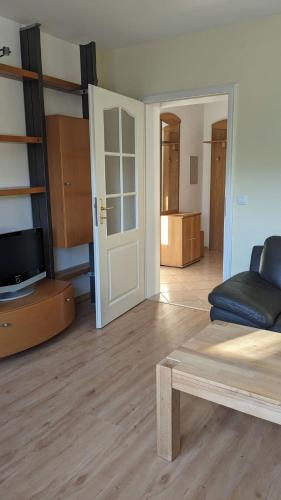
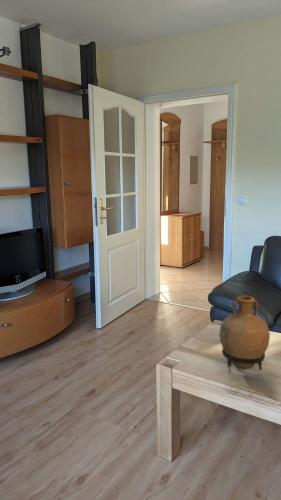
+ vase (244, 335)
